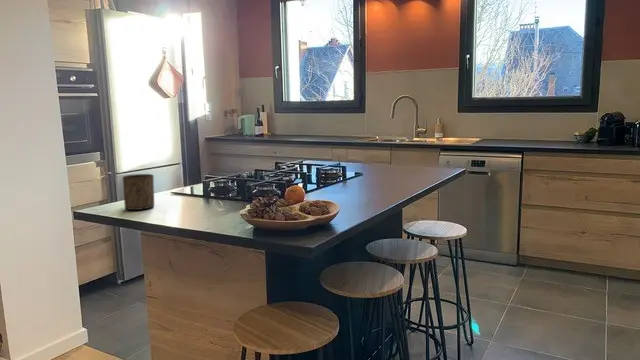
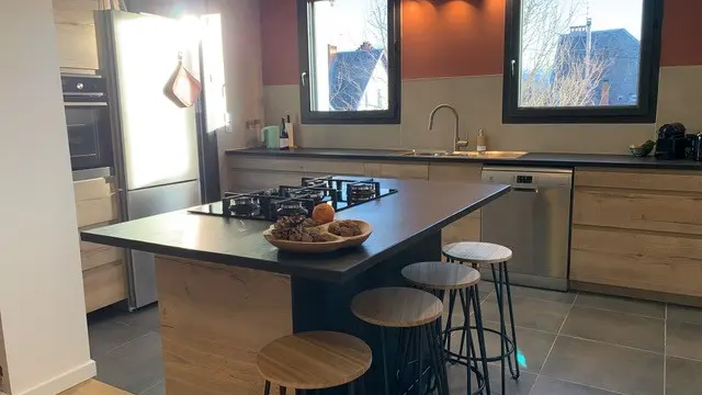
- cup (139, 191)
